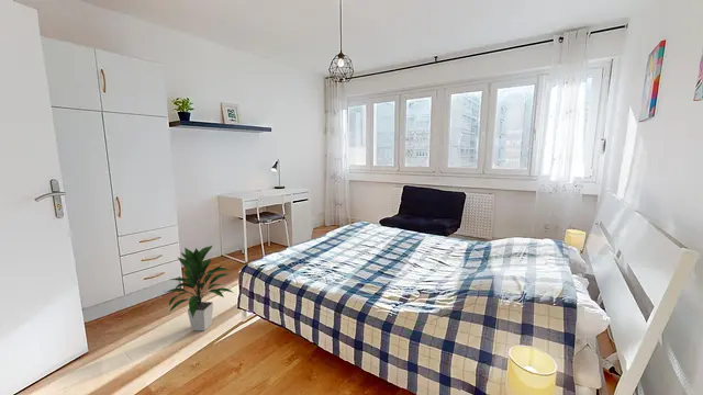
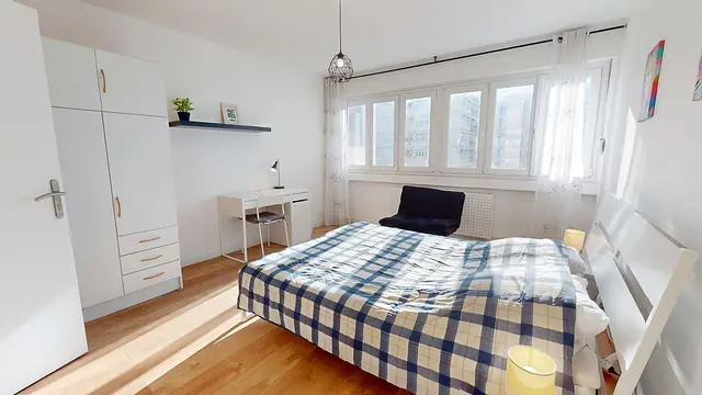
- indoor plant (197, 285)
